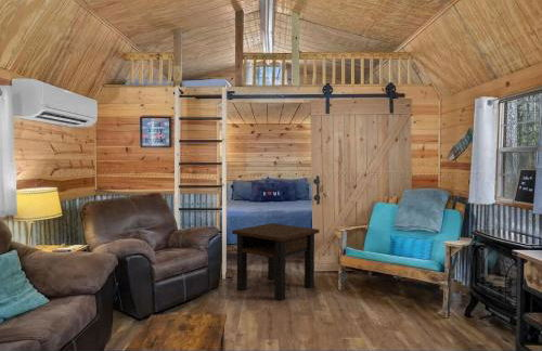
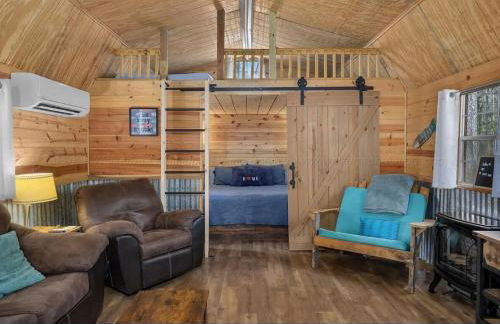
- side table (275, 258)
